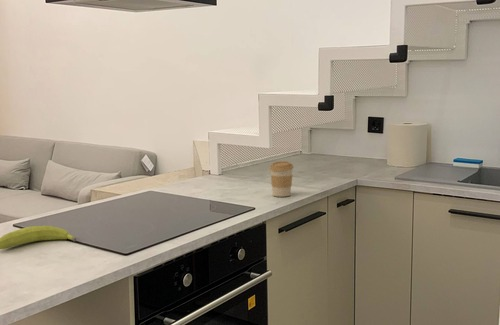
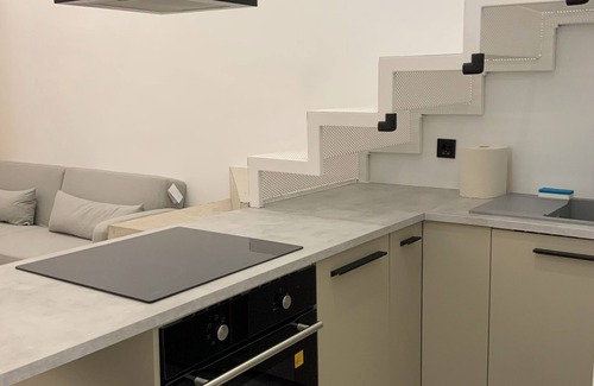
- fruit (33, 237)
- coffee cup (281, 178)
